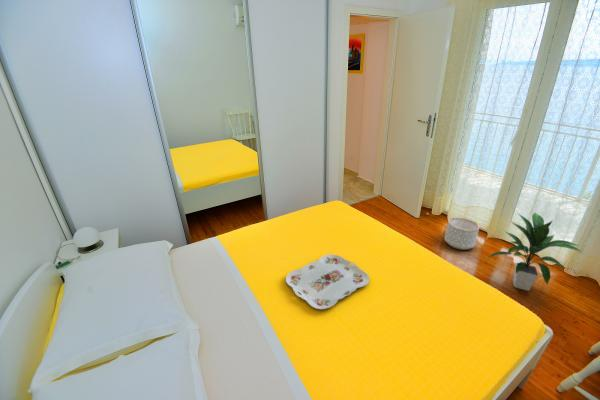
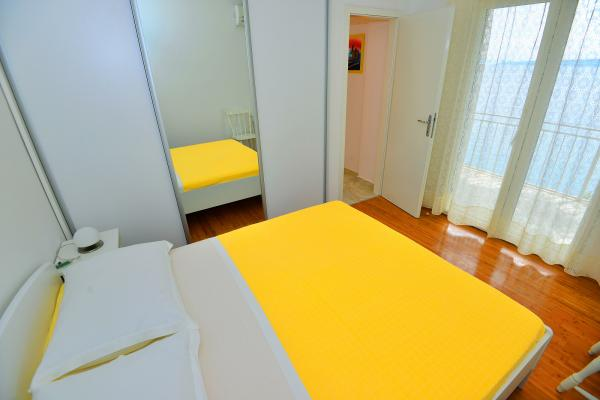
- indoor plant (529, 251)
- planter (461, 233)
- serving tray (327, 278)
